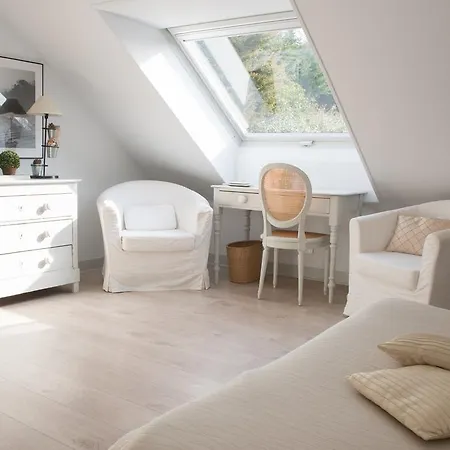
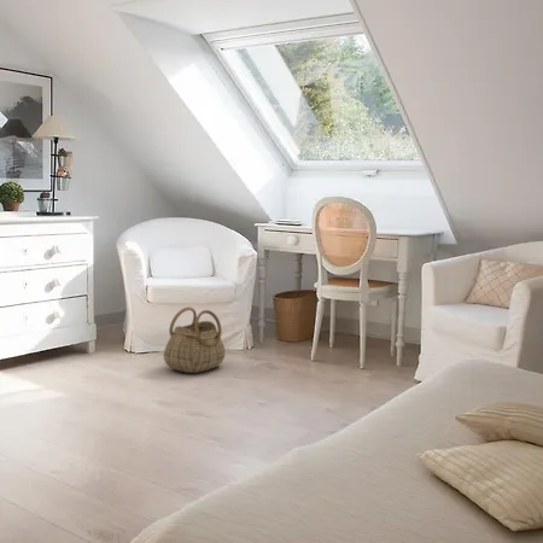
+ basket (194, 338)
